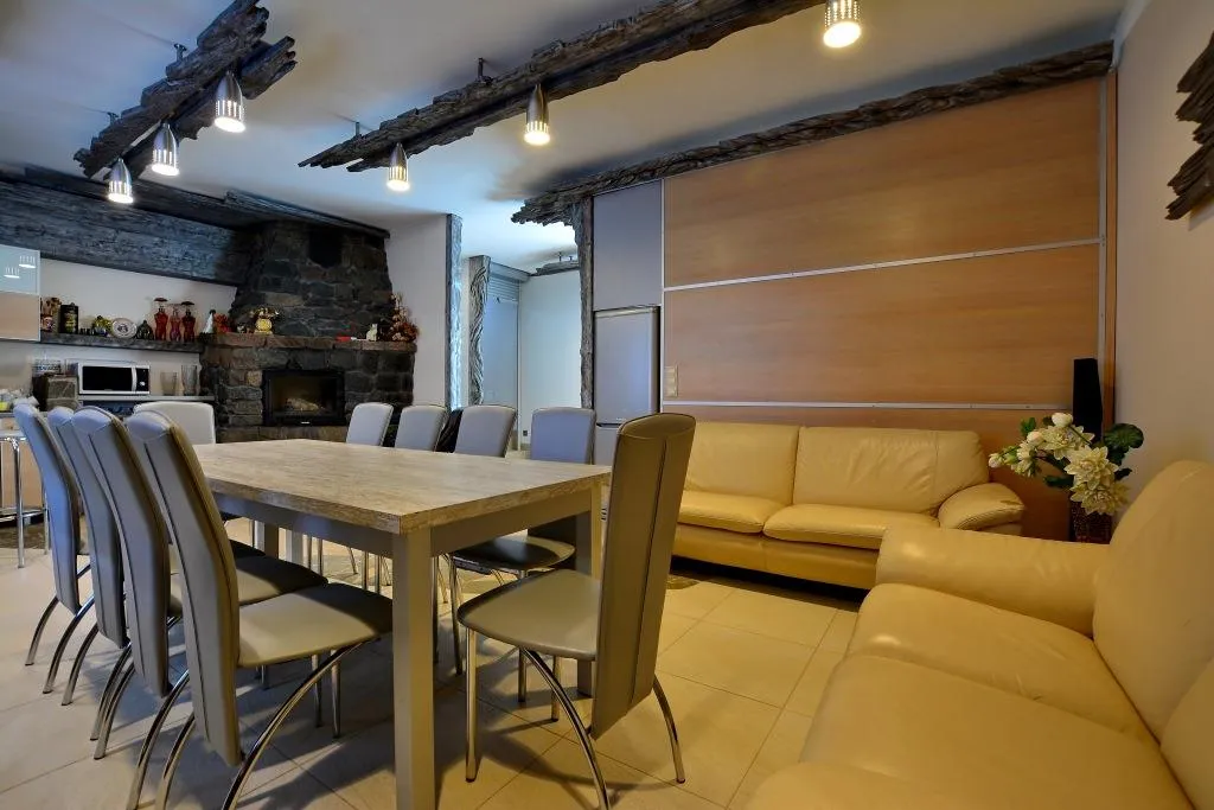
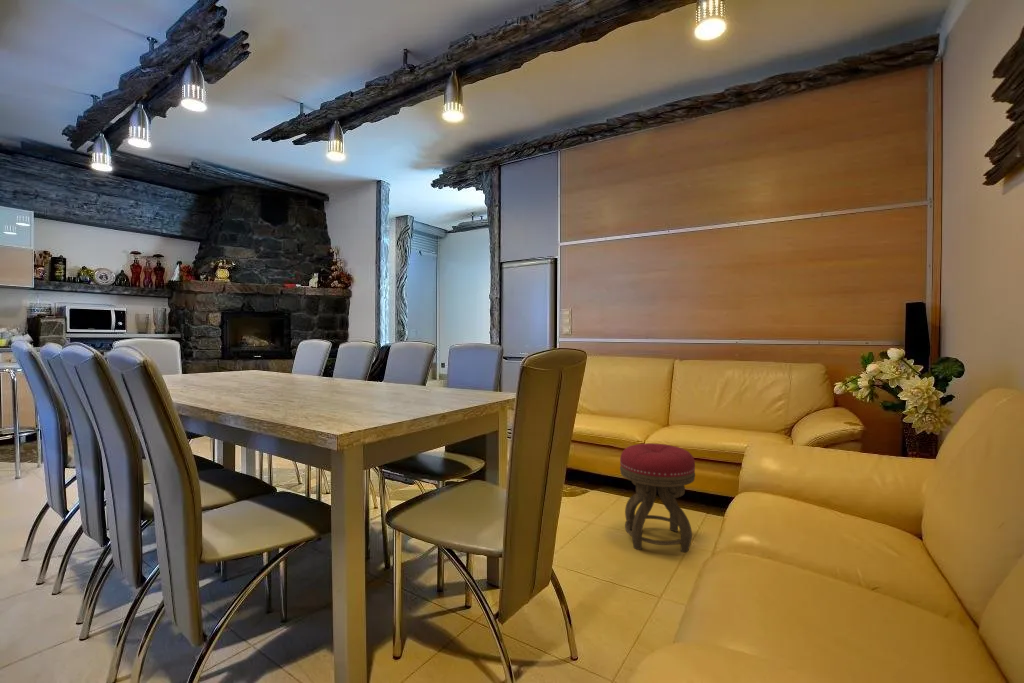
+ stool (655, 494)
